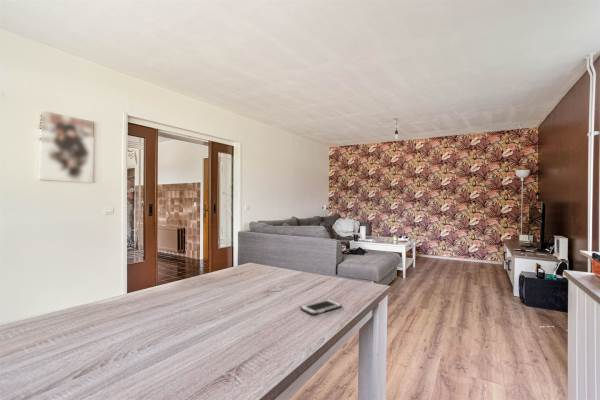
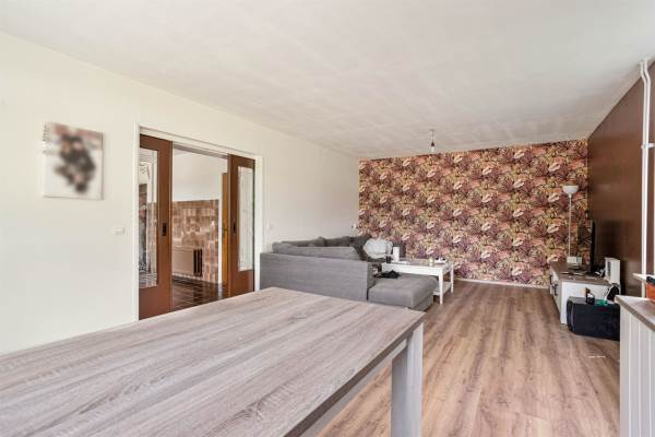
- cell phone (321, 306)
